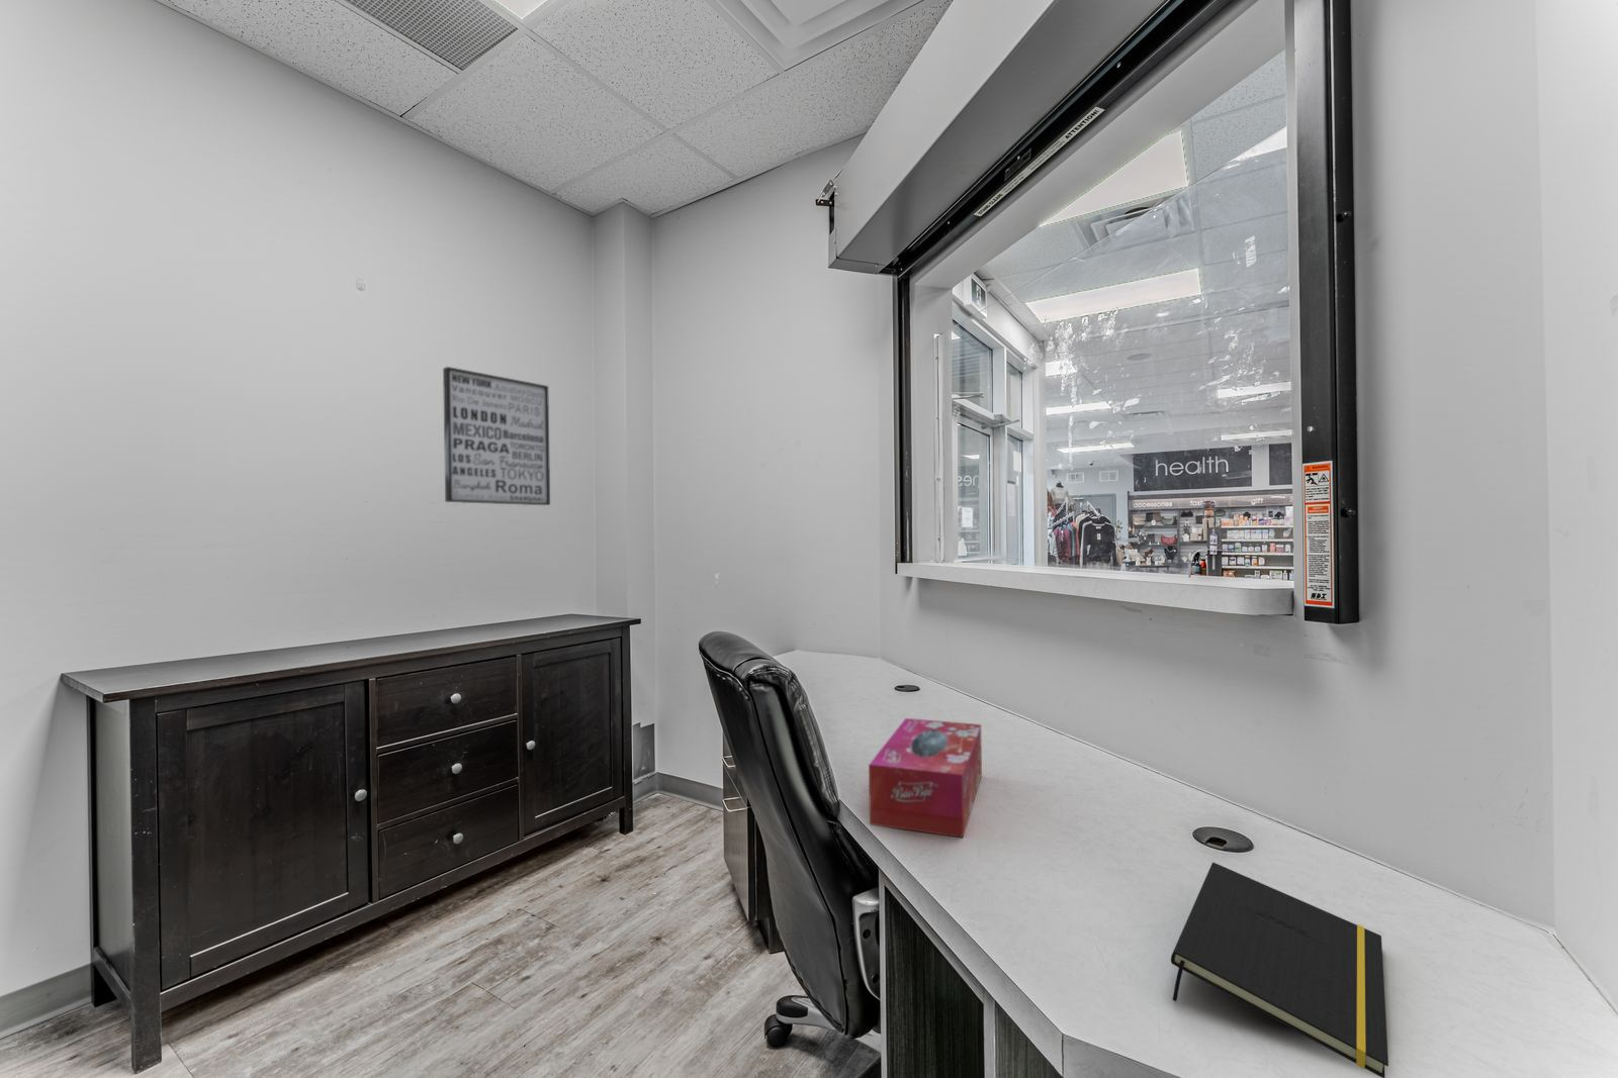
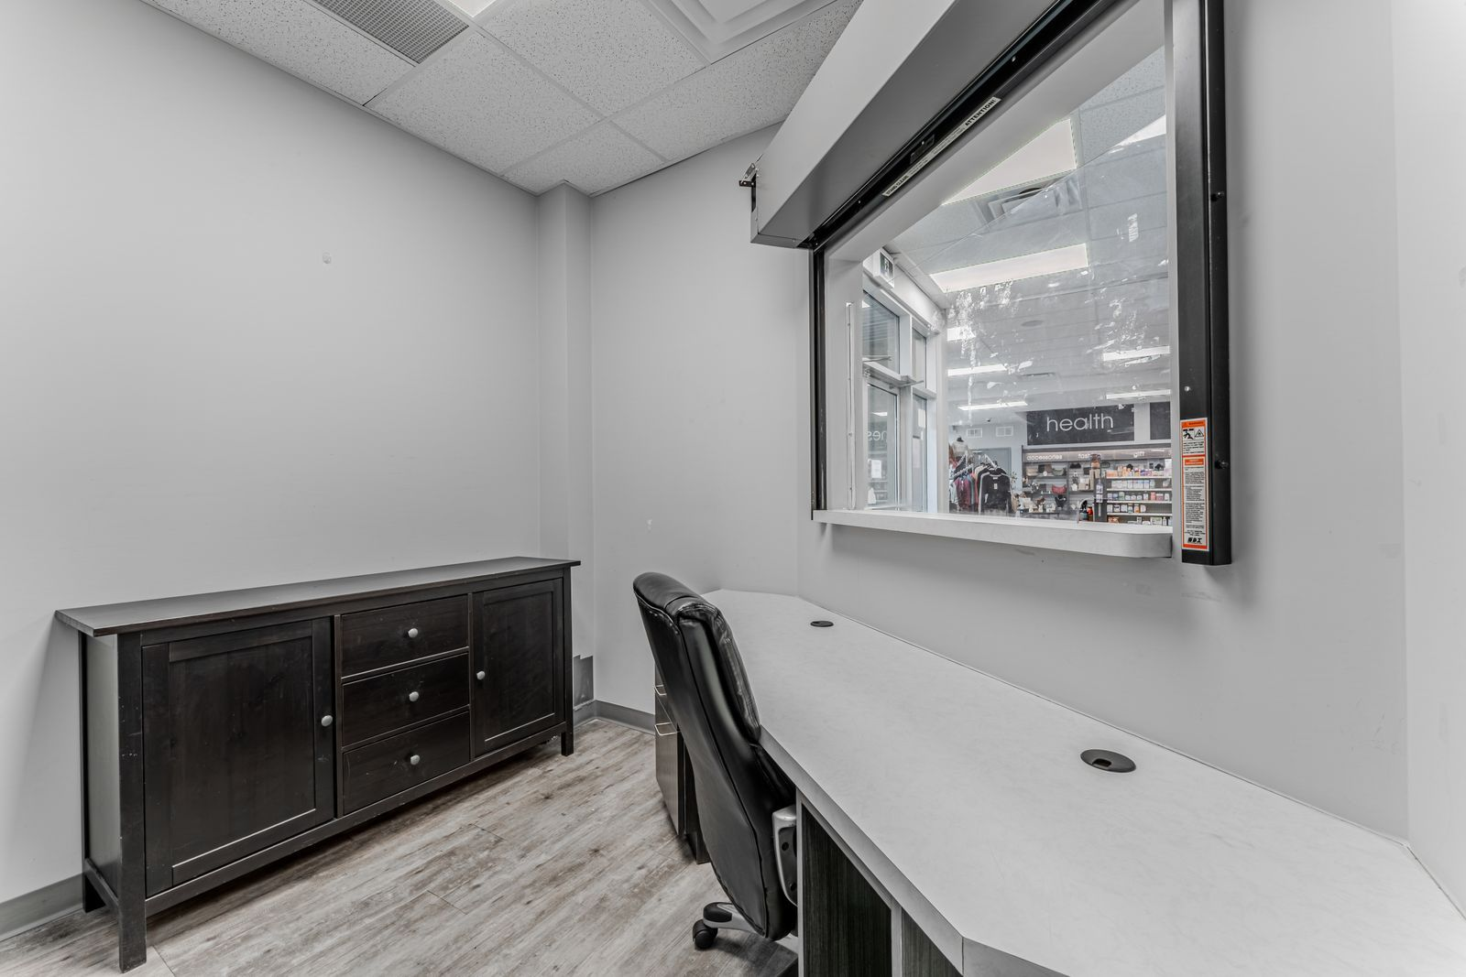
- wall art (500, 440)
- notepad (1281, 949)
- tissue box (931, 770)
